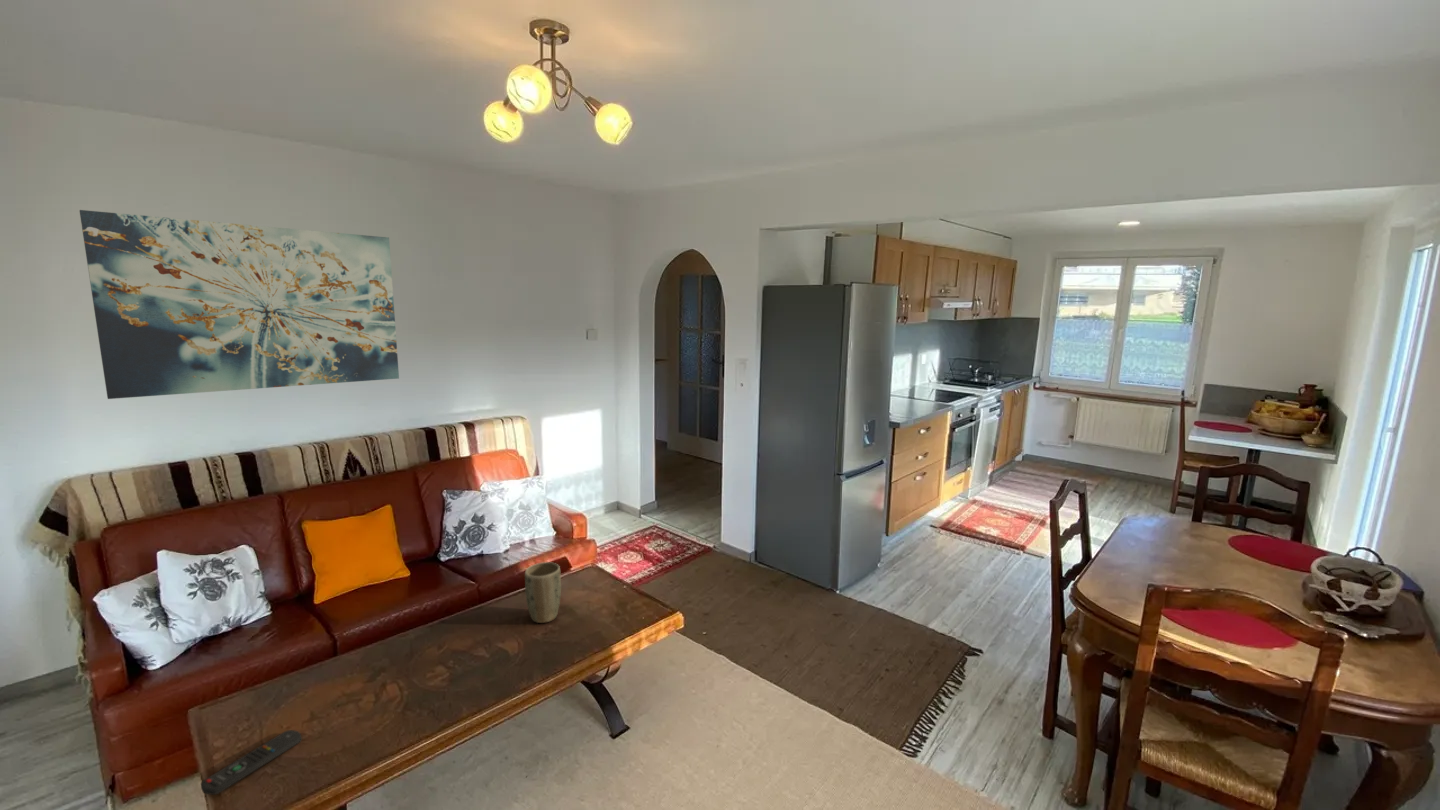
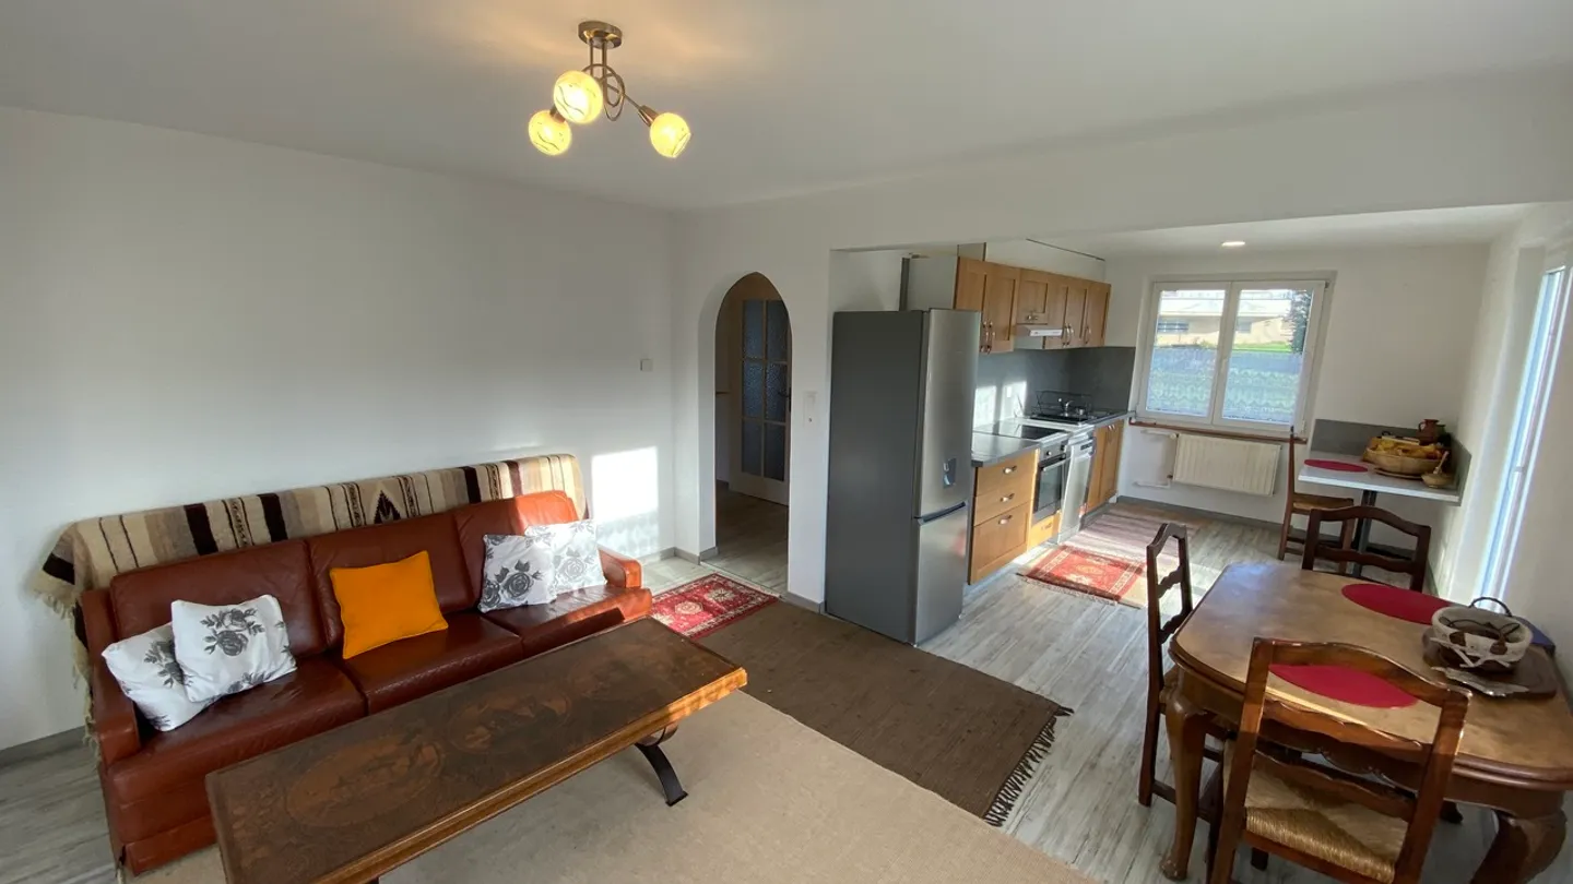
- wall art (265, 308)
- plant pot (543, 593)
- remote control (253, 760)
